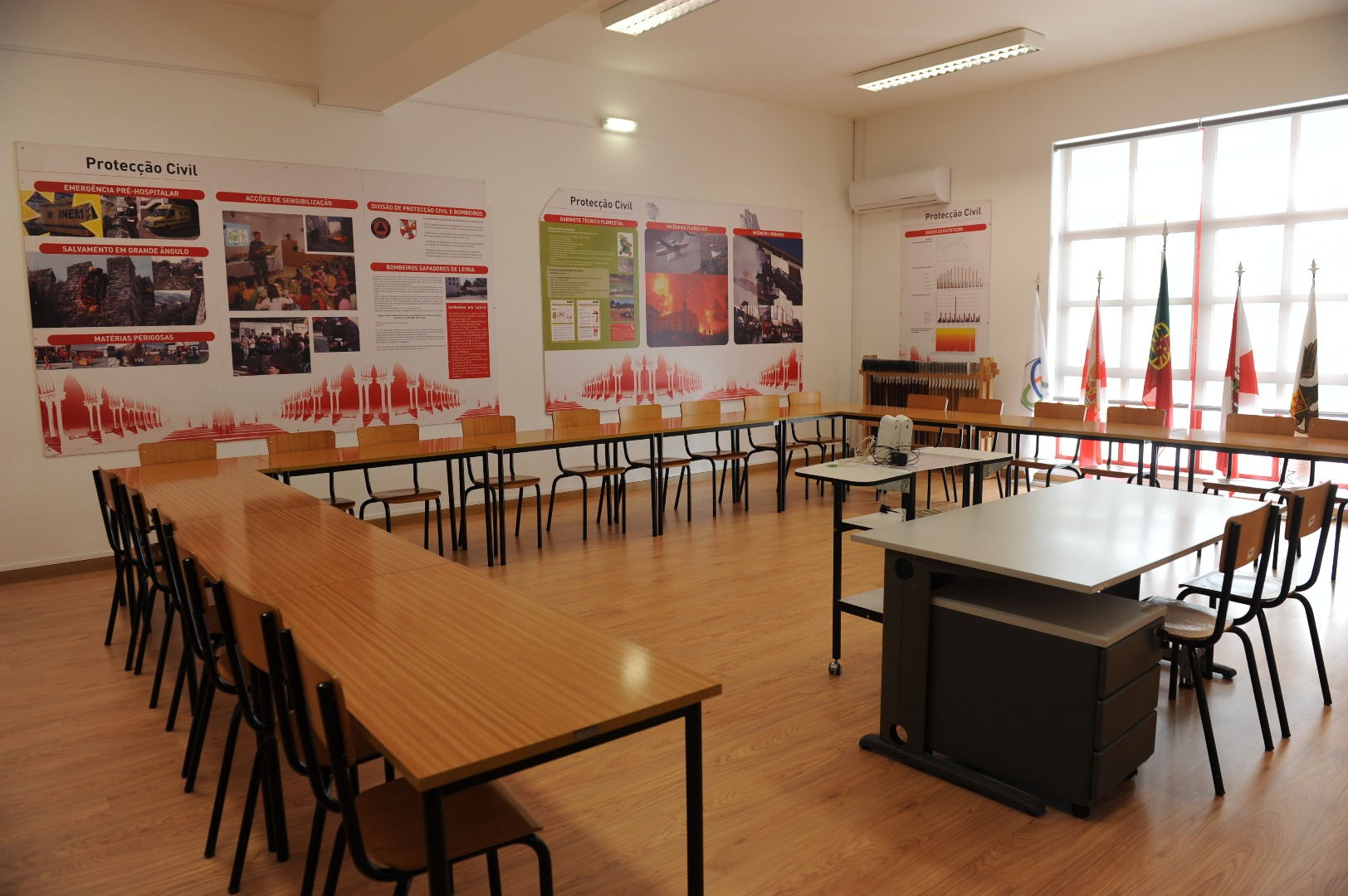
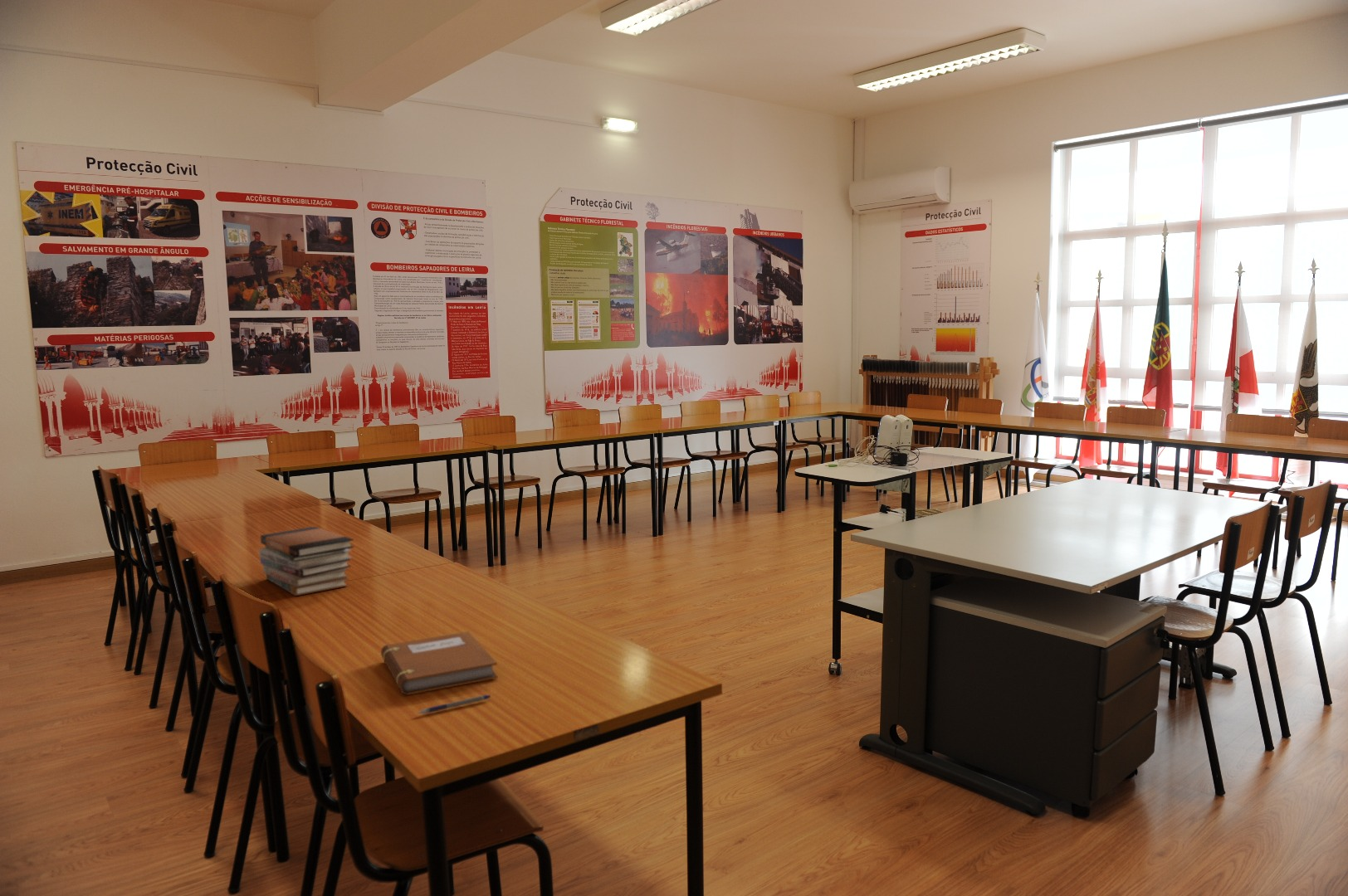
+ book stack (305, 559)
+ notebook (436, 660)
+ pen (454, 704)
